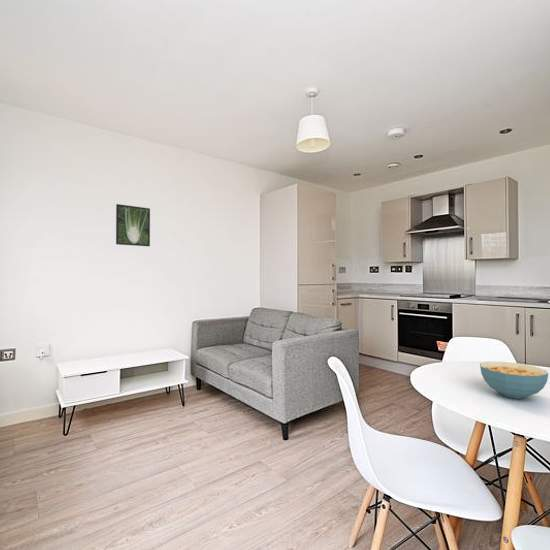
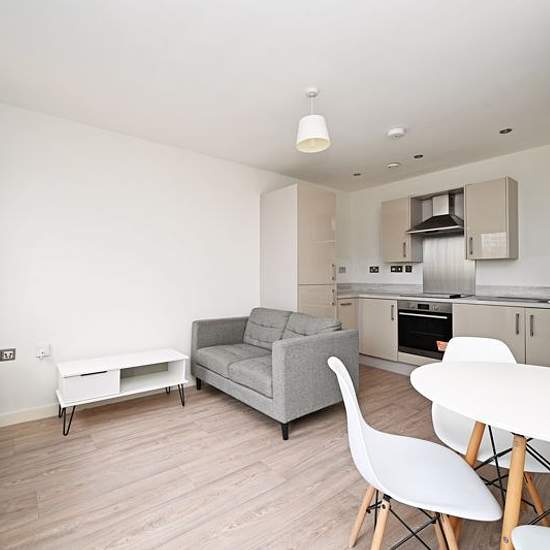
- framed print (133, 225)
- cereal bowl (512, 381)
